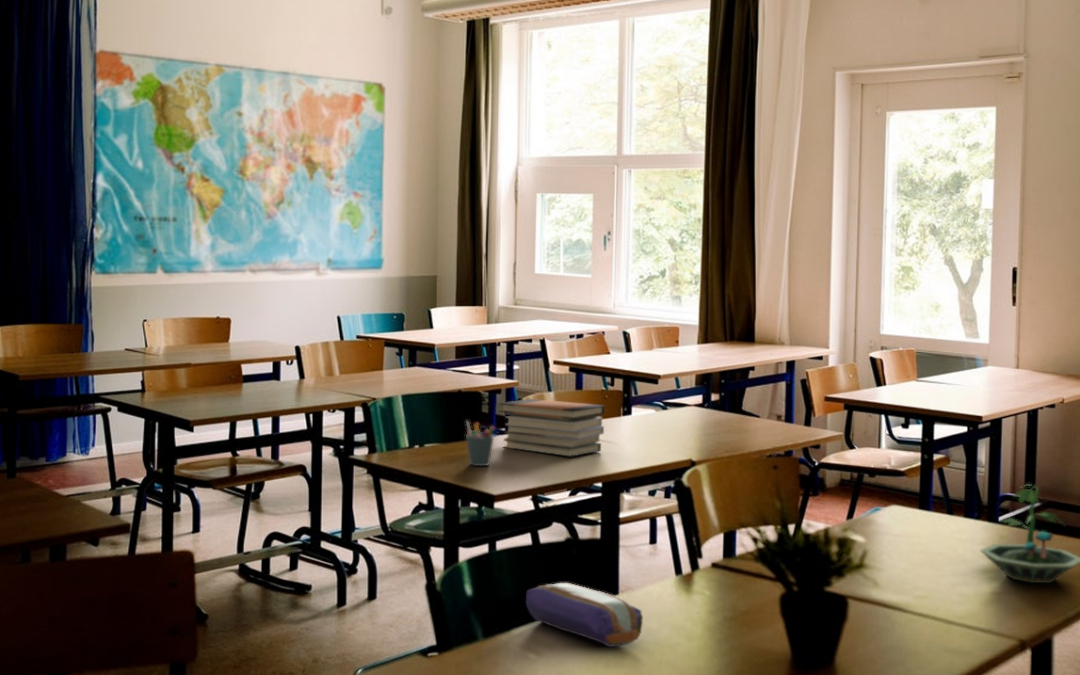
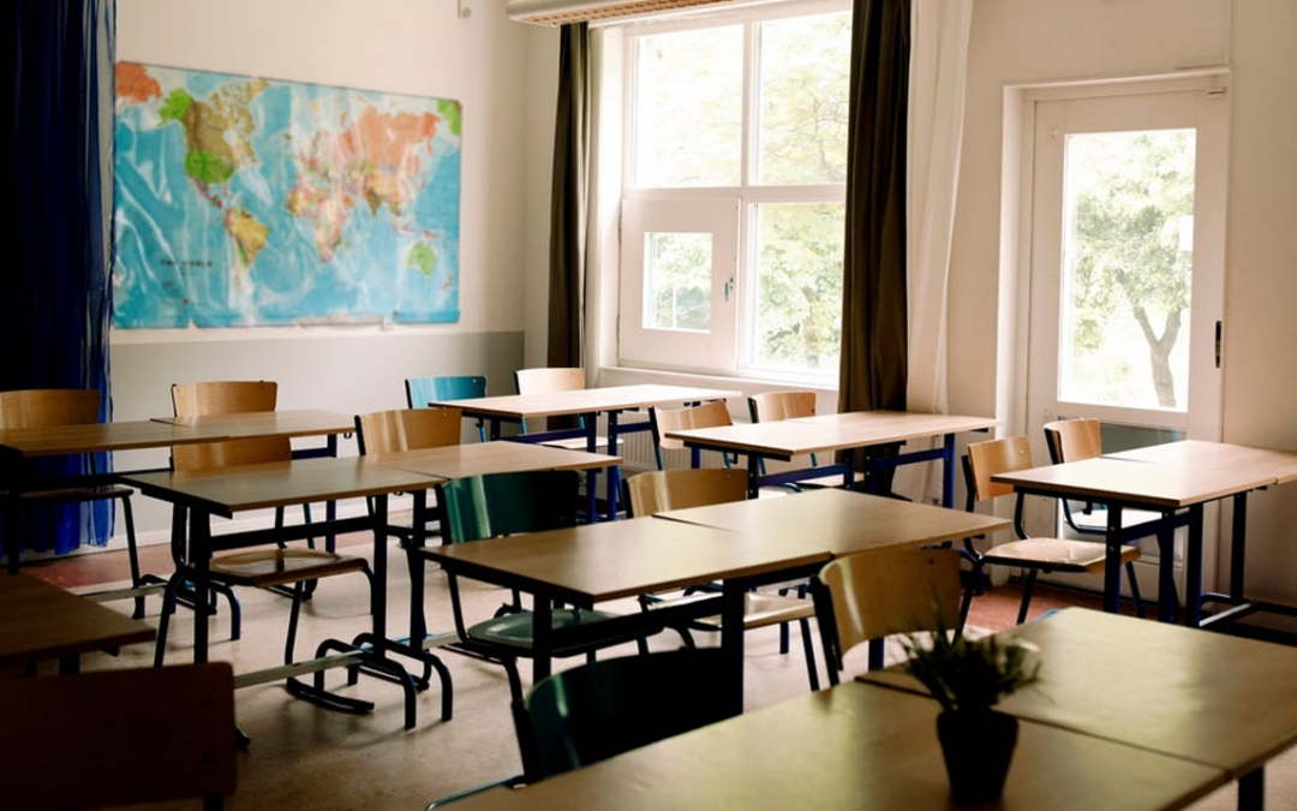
- book stack (552, 426)
- terrarium (1033, 503)
- pencil case (582, 612)
- pen holder (479, 442)
